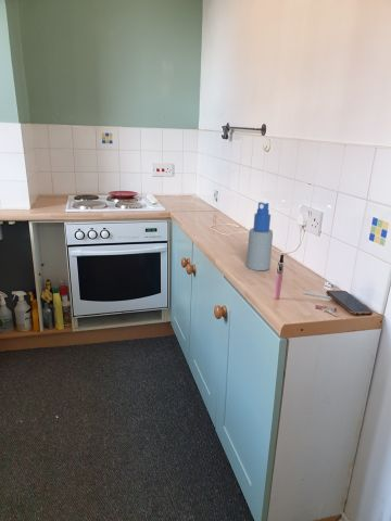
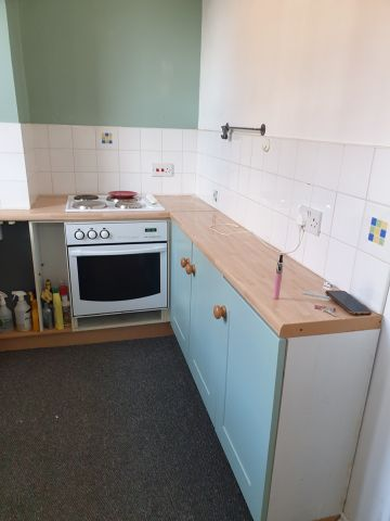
- spray bottle (261, 234)
